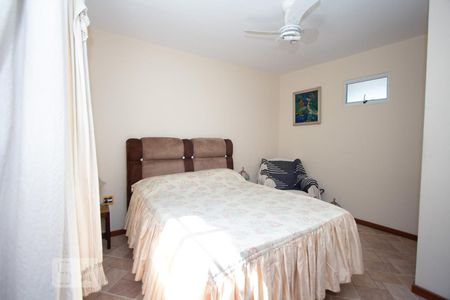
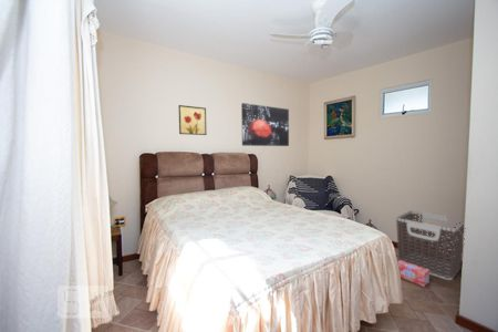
+ box (411, 272)
+ wall art (193, 121)
+ wall art (267, 126)
+ clothes hamper (429, 241)
